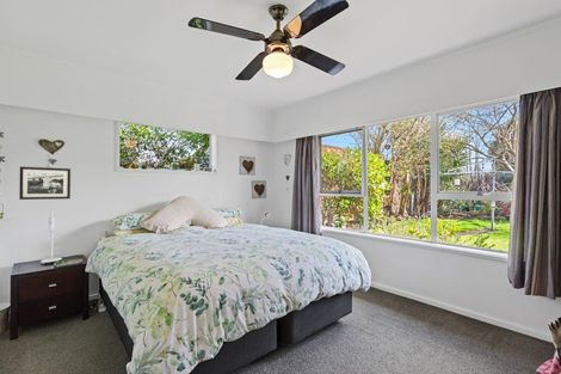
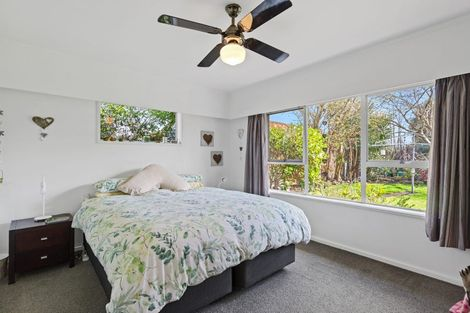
- picture frame (45, 183)
